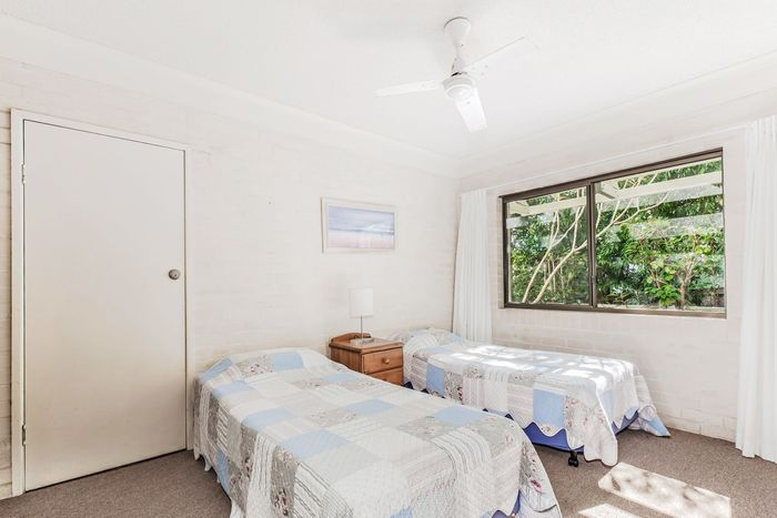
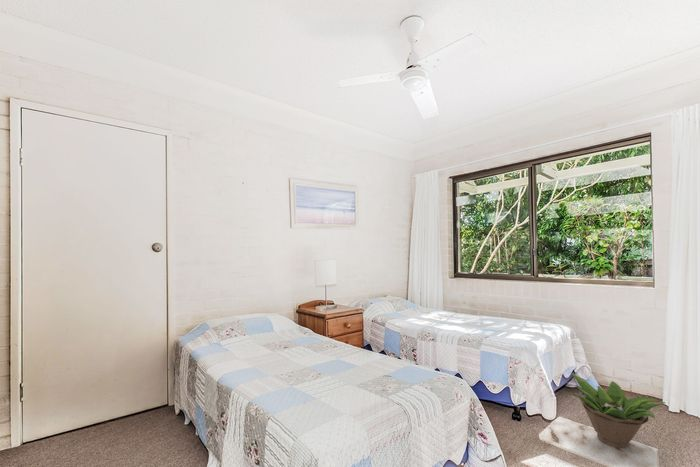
+ decorative plant (613, 414)
